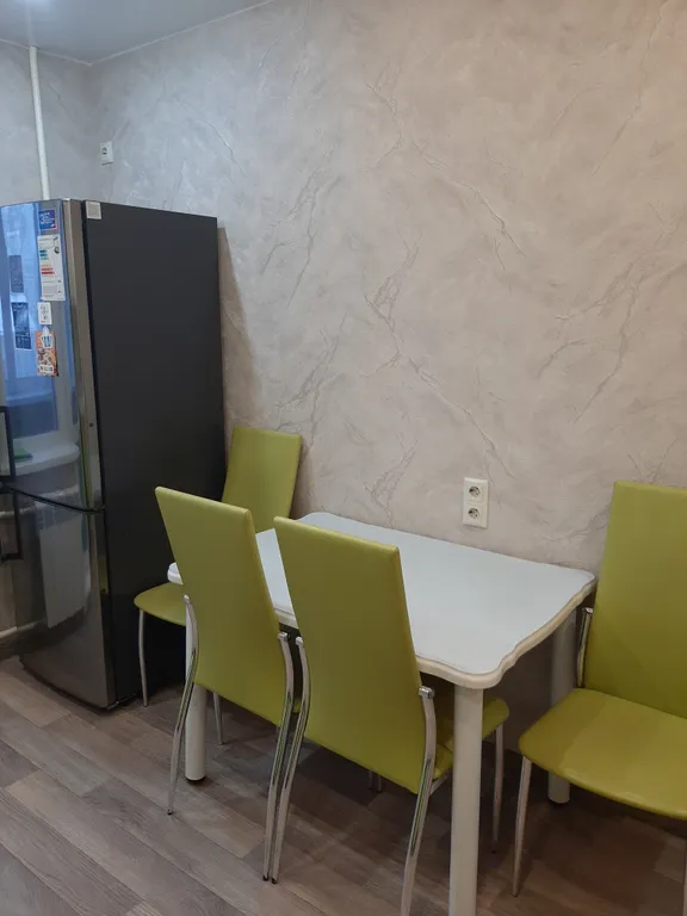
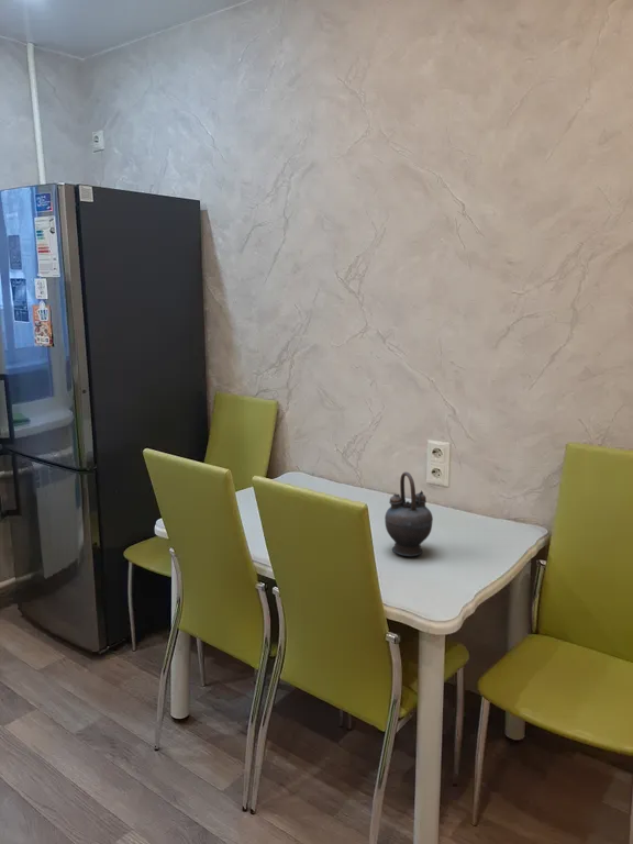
+ teapot (407, 511)
